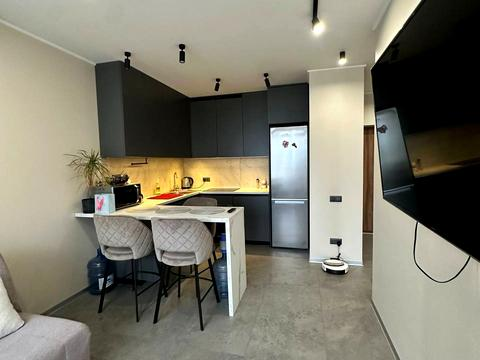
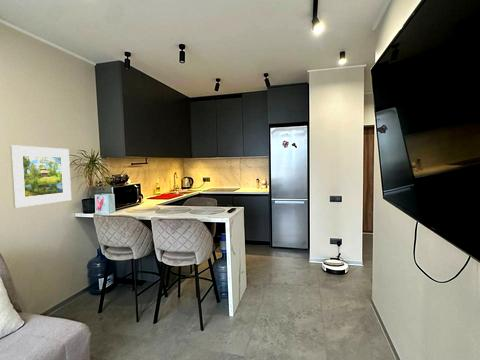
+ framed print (43, 175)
